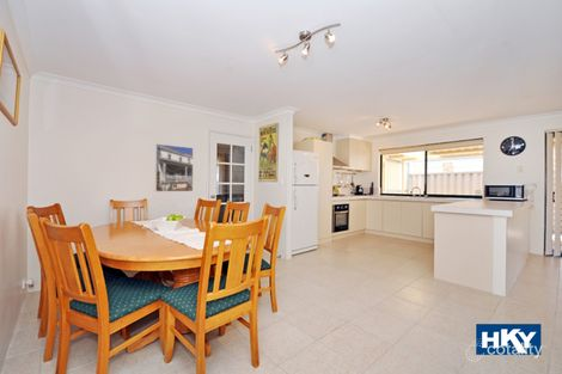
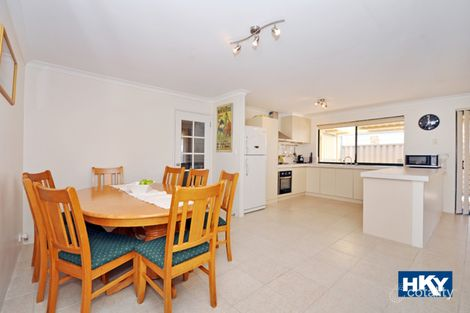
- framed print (175, 168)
